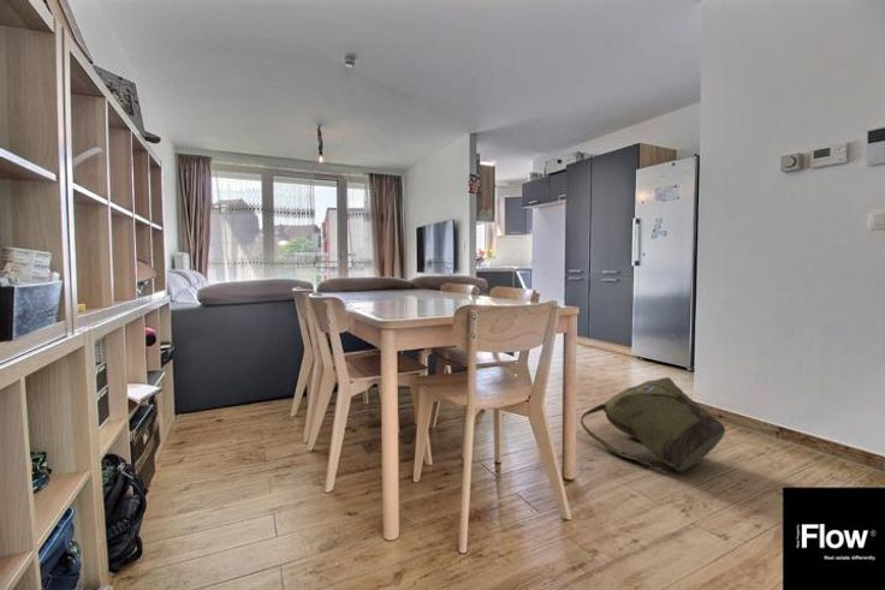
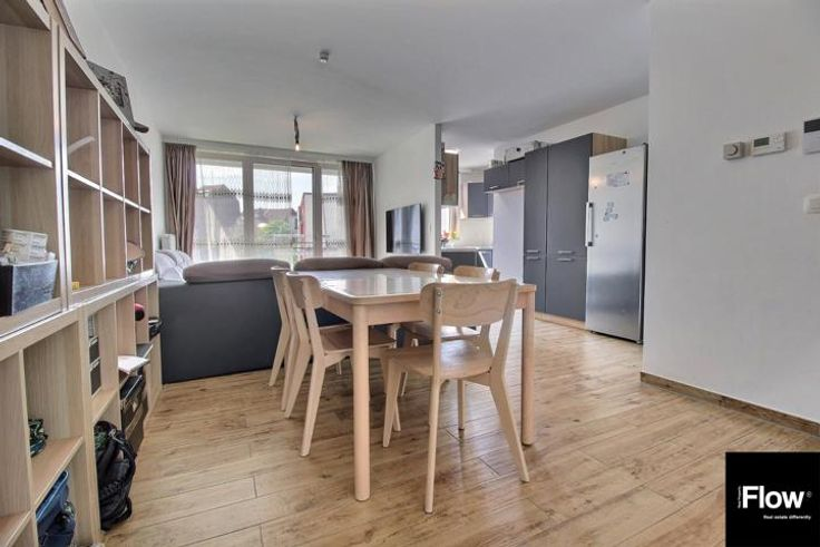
- backpack (647, 416)
